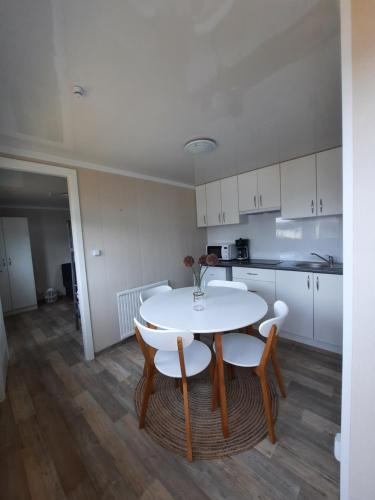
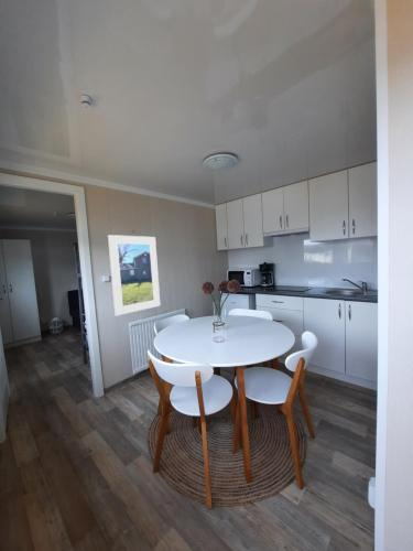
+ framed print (135, 273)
